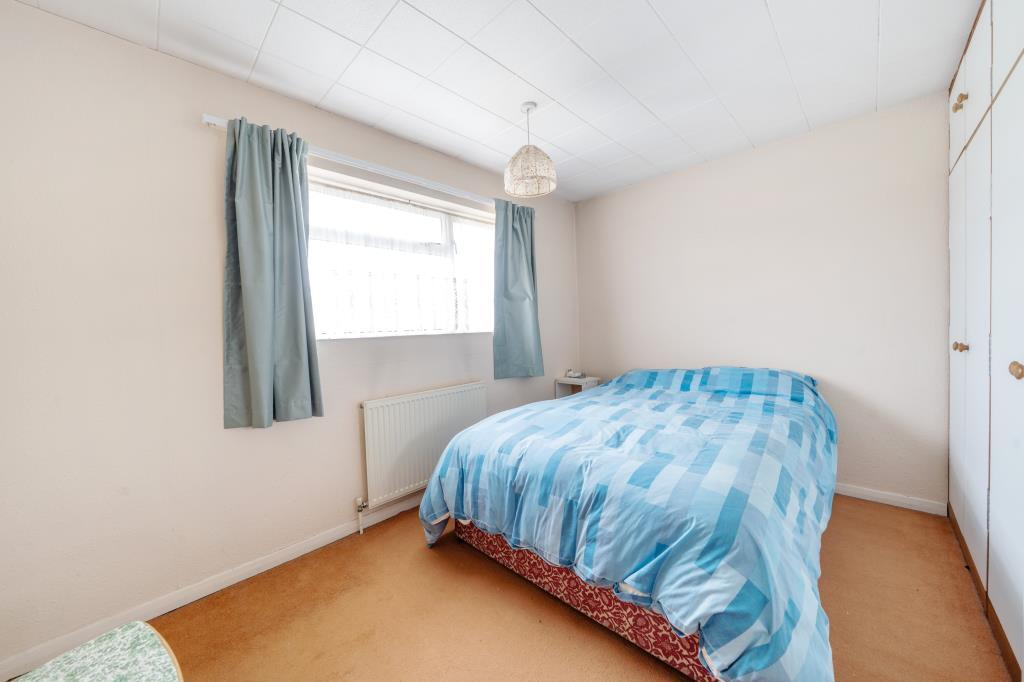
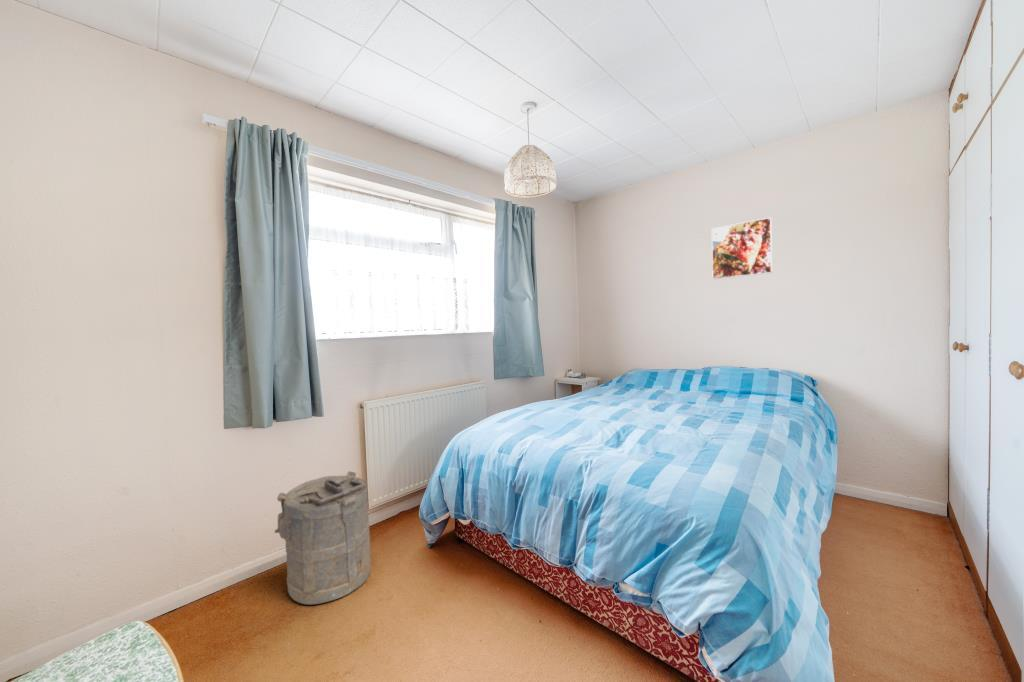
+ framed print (740, 249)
+ laundry hamper (324, 530)
